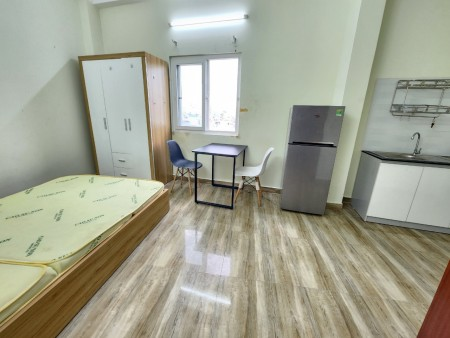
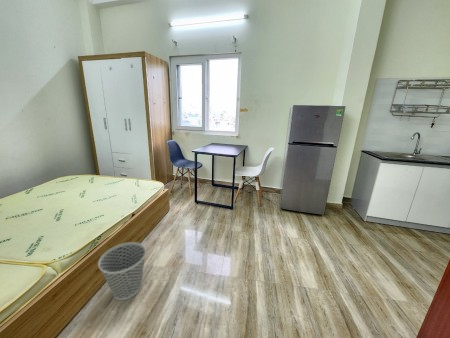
+ wastebasket (125, 272)
